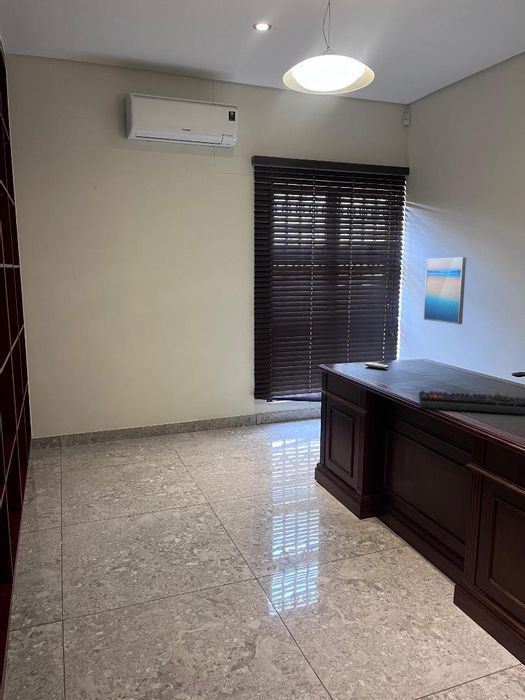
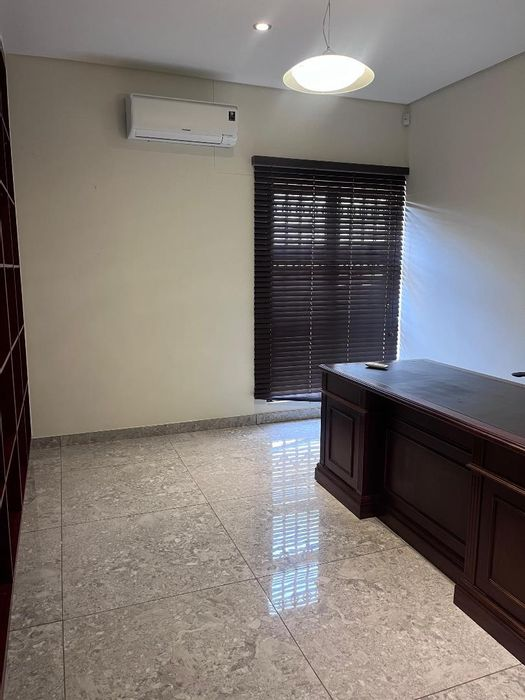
- keyboard (474, 398)
- wall art (443, 290)
